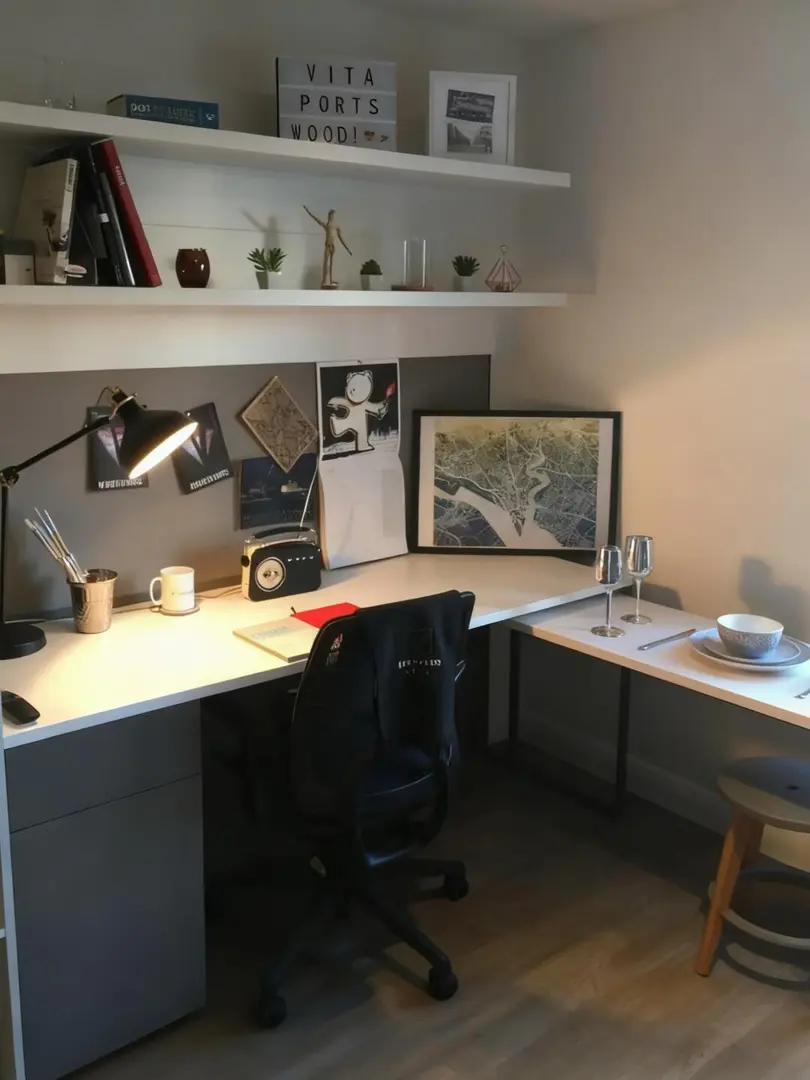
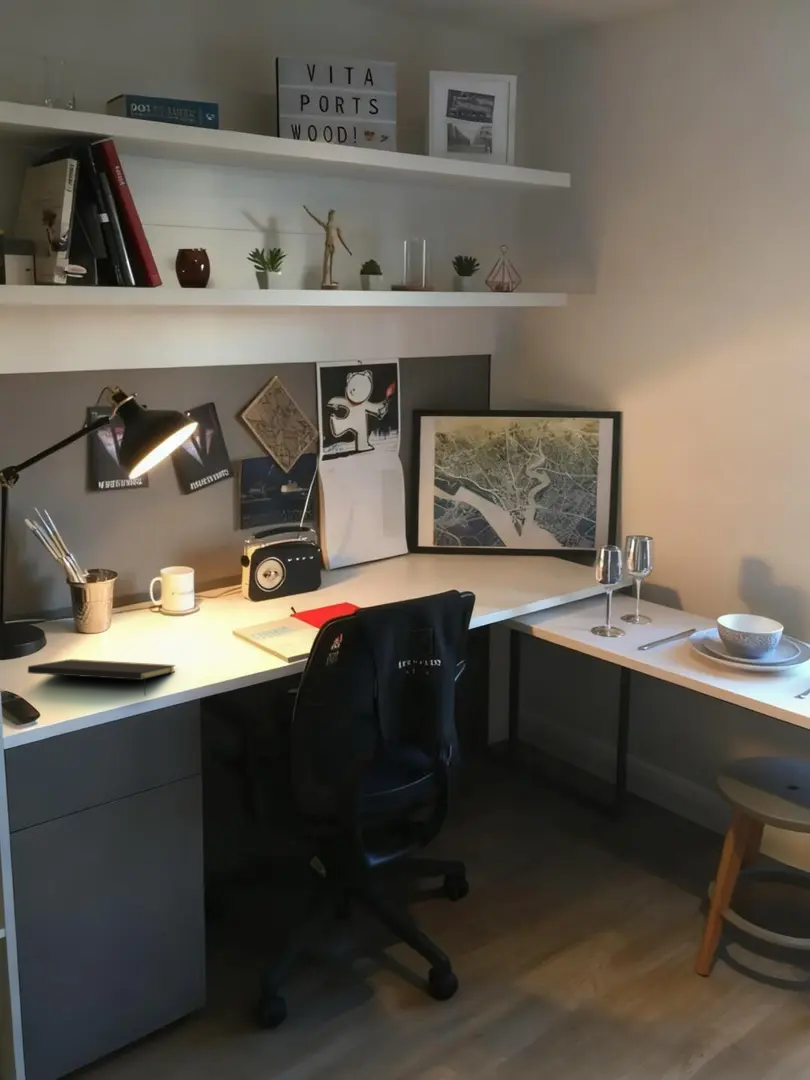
+ notepad (103, 669)
